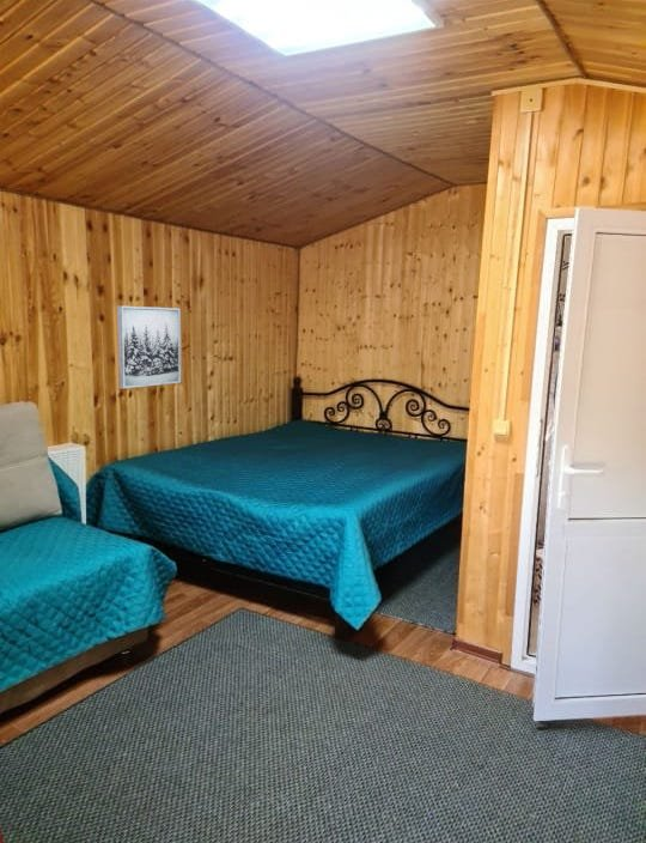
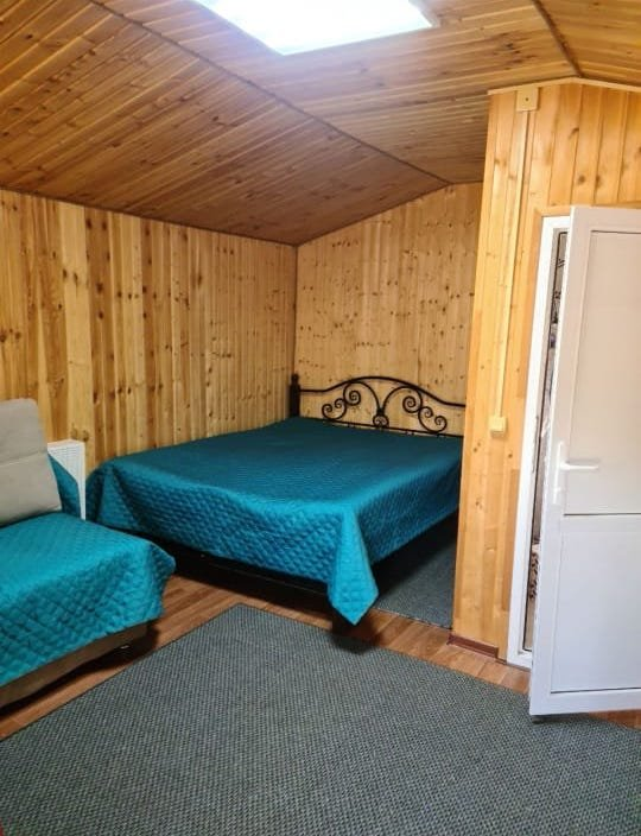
- wall art (151, 346)
